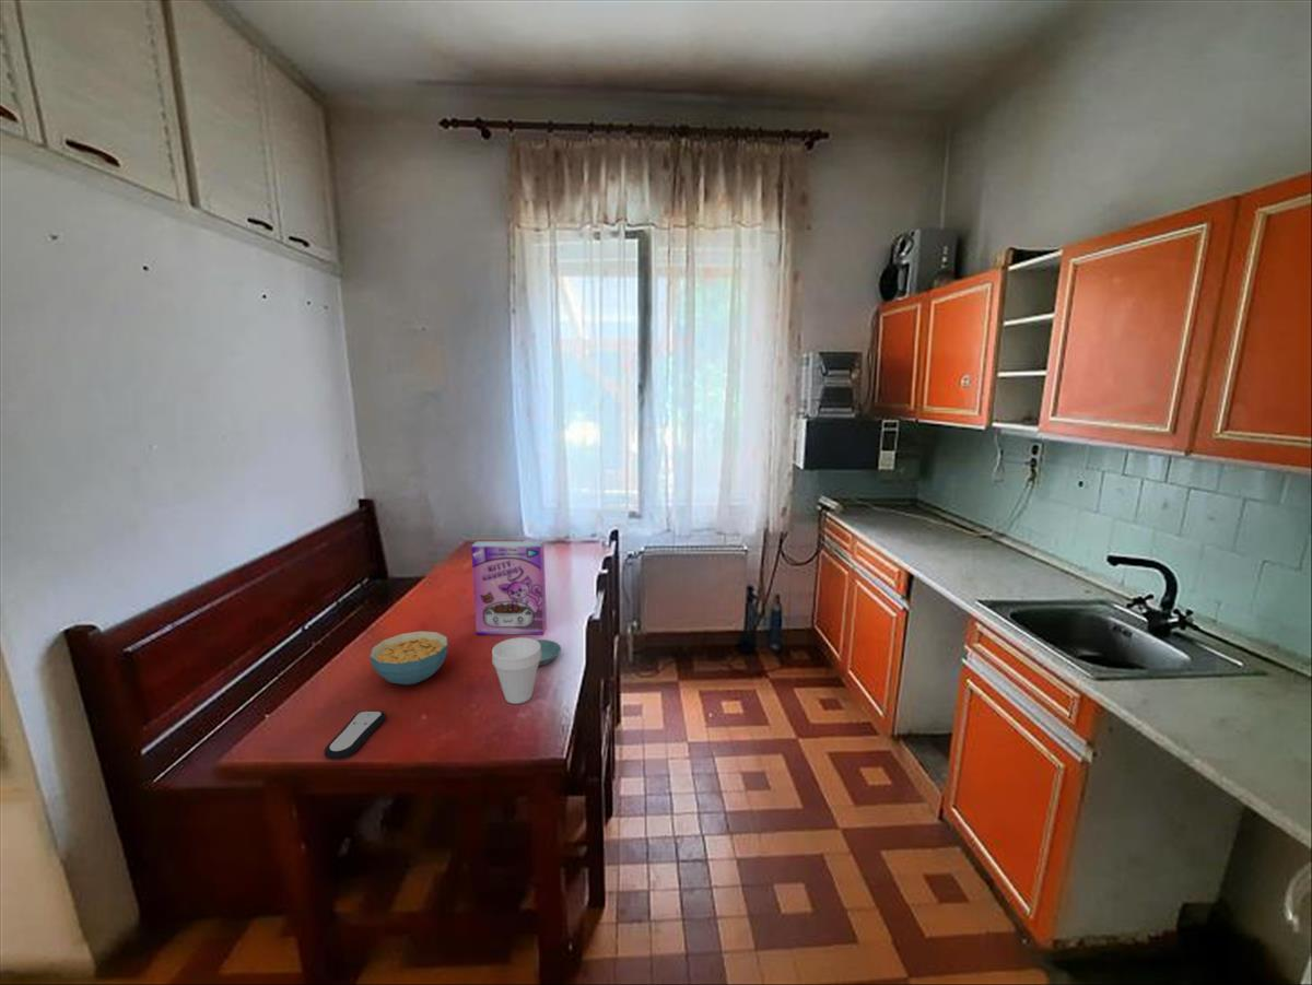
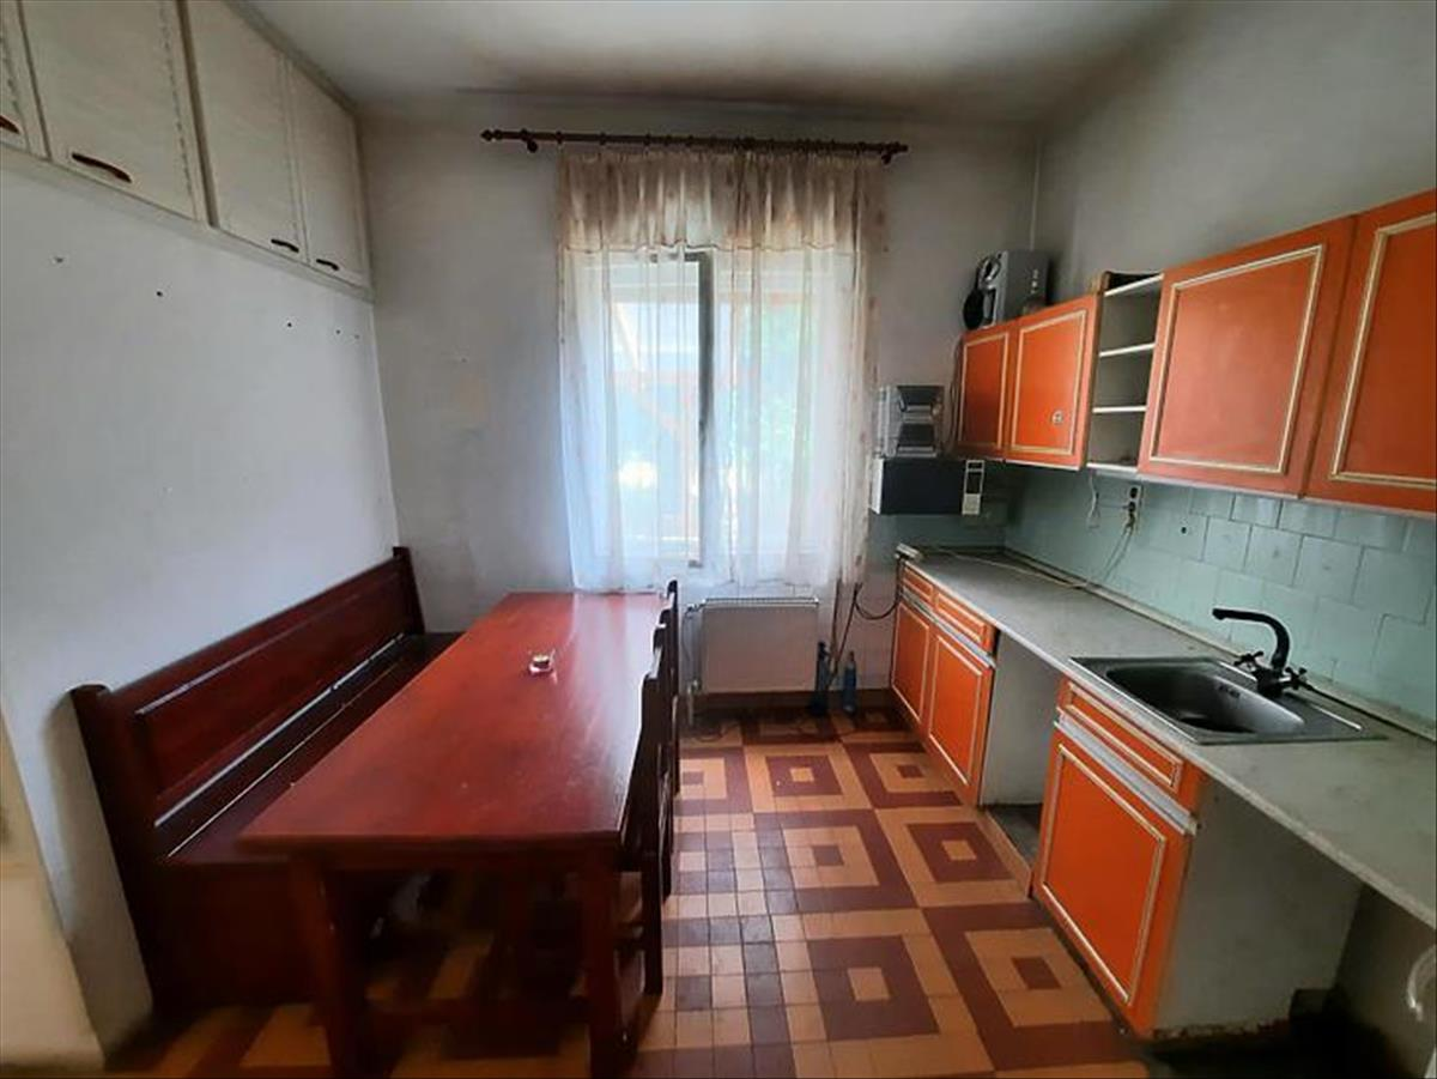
- remote control (354, 732)
- saucer (541, 654)
- cereal box (509, 587)
- cereal bowl (411, 662)
- cup (517, 672)
